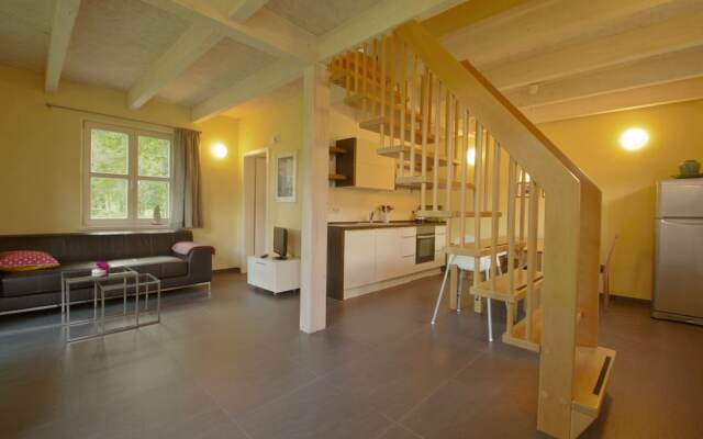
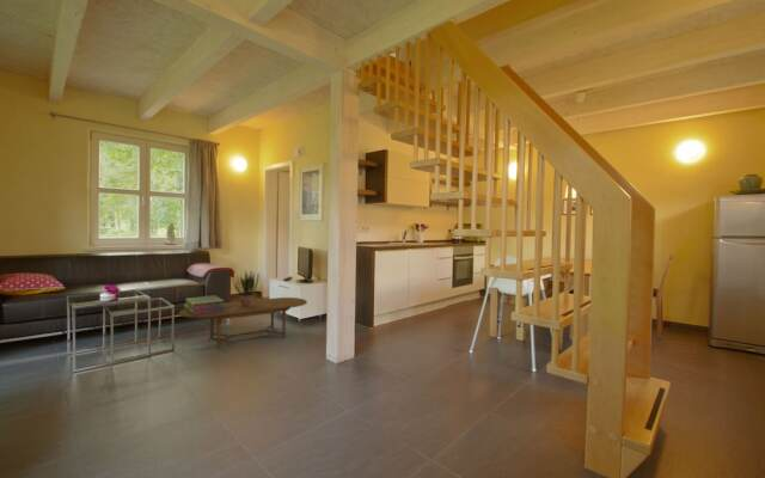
+ potted plant (246, 288)
+ stack of books (204, 304)
+ coffee table (247, 315)
